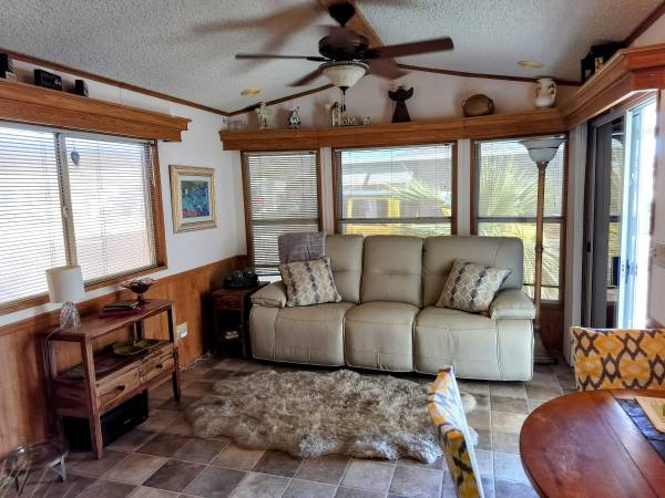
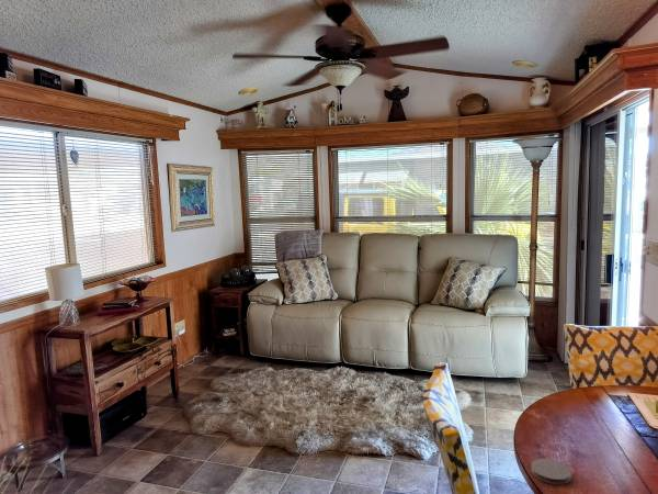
+ coaster (551, 470)
